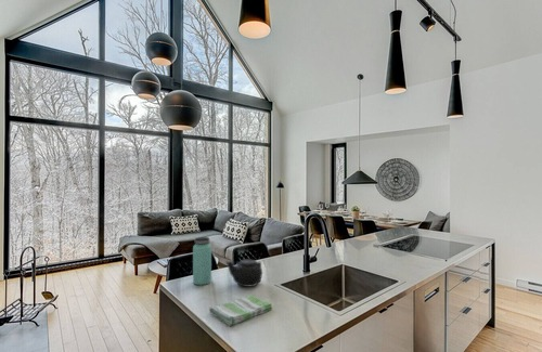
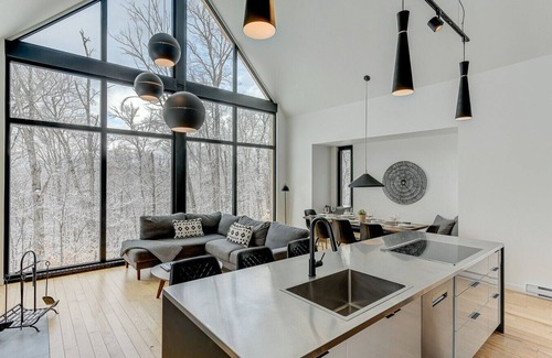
- dish towel (241, 307)
- teapot (244, 272)
- bottle (202, 260)
